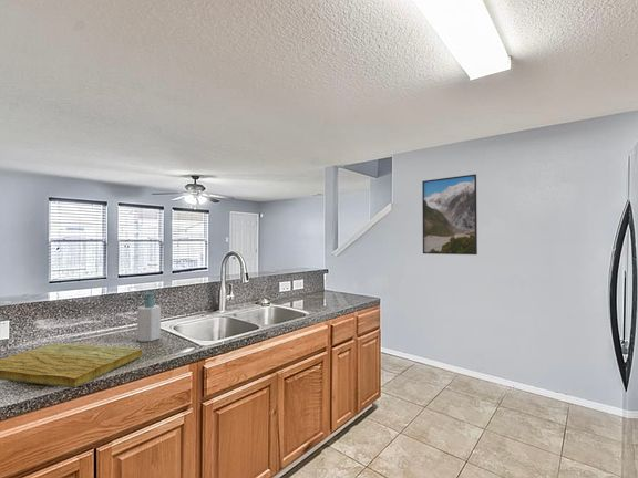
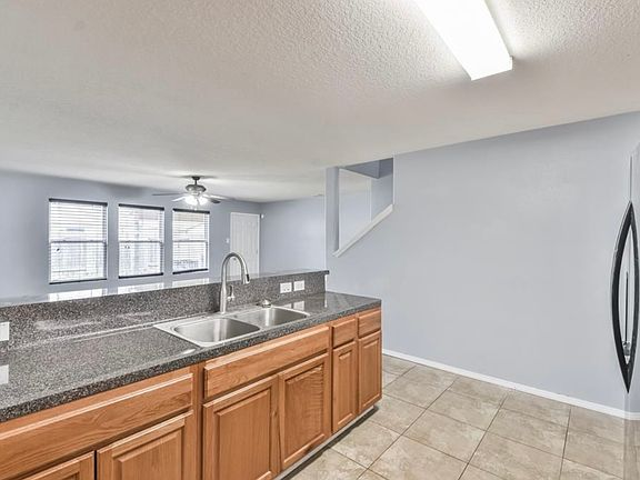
- cutting board (62, 360)
- soap bottle (148, 315)
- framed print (447, 216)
